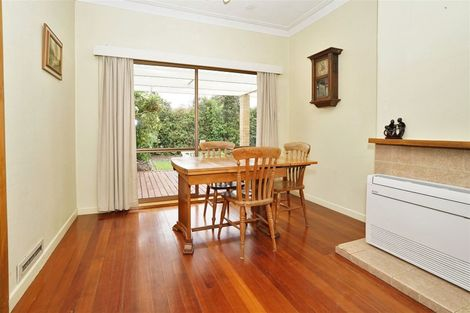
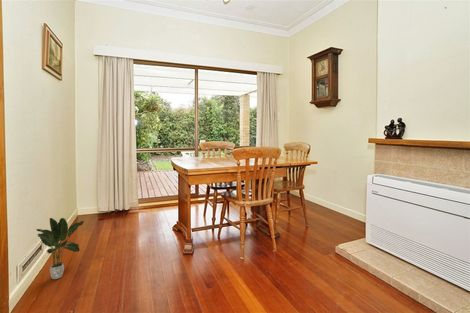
+ potted plant (61, 246)
